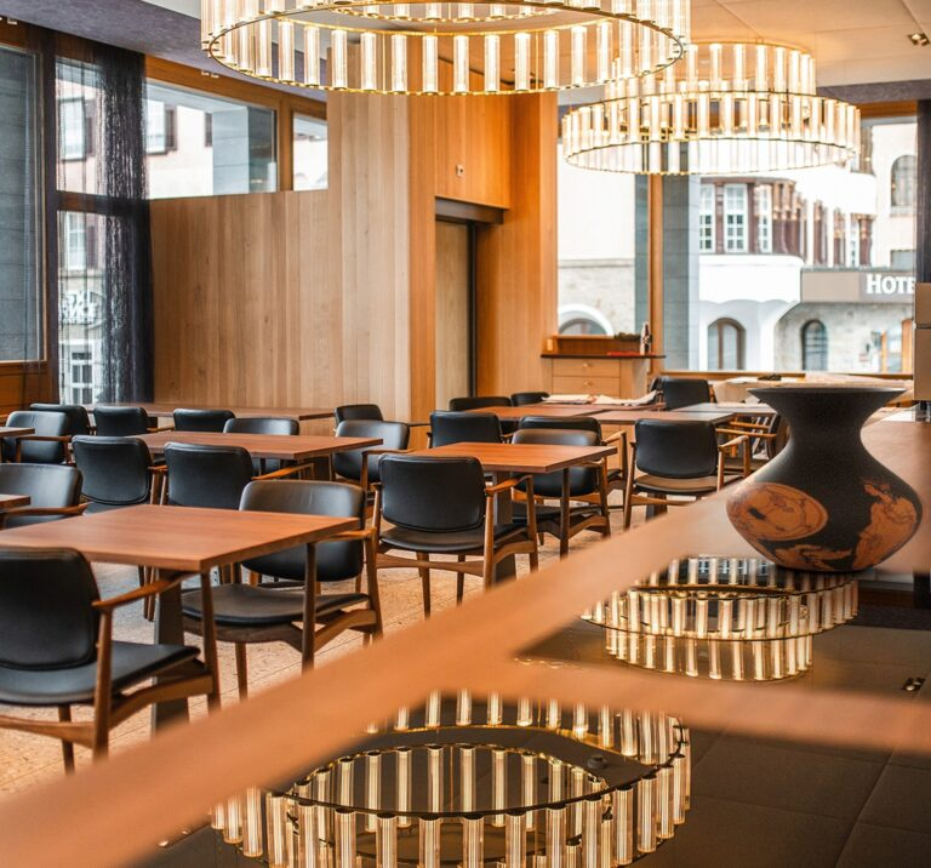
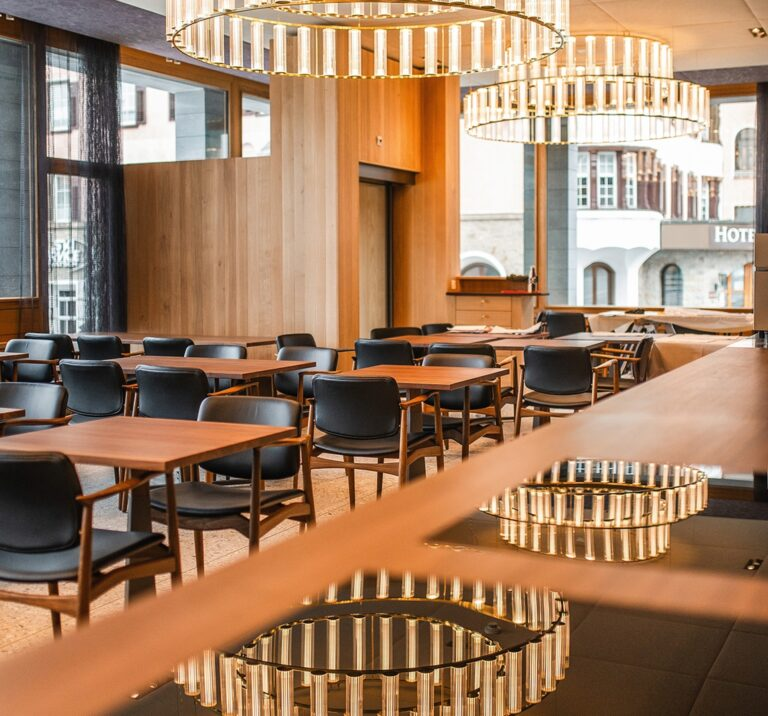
- vase (824, 476)
